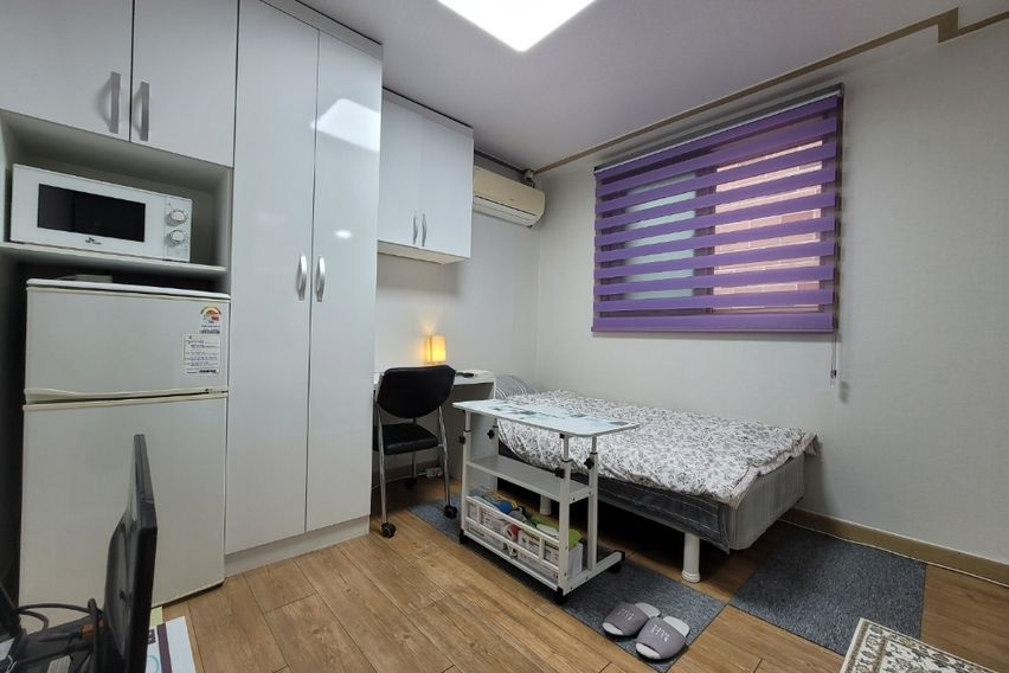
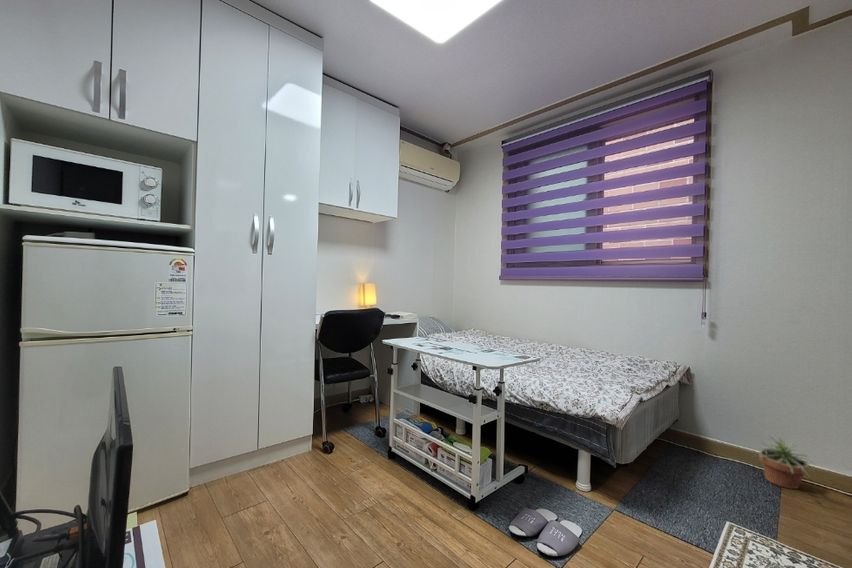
+ potted plant (784, 460)
